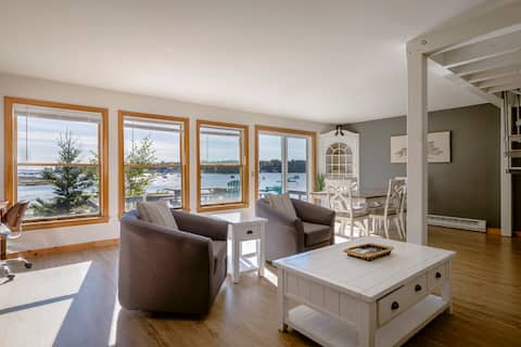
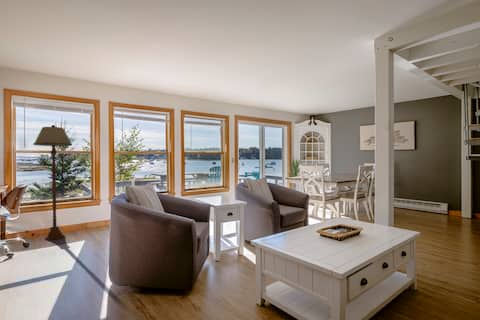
+ floor lamp (53, 181)
